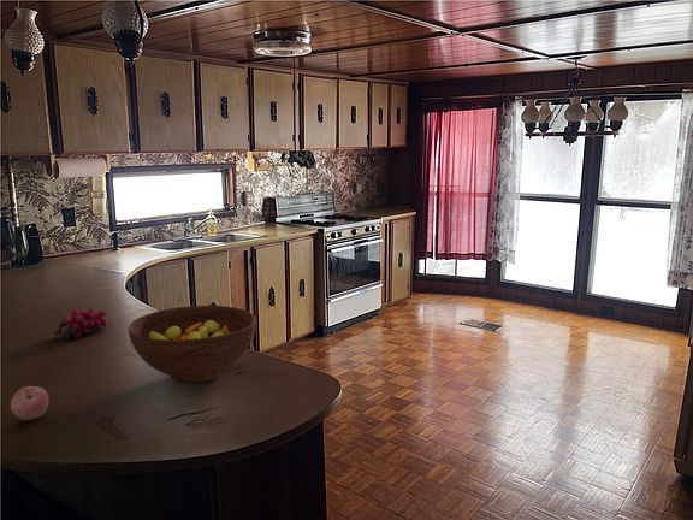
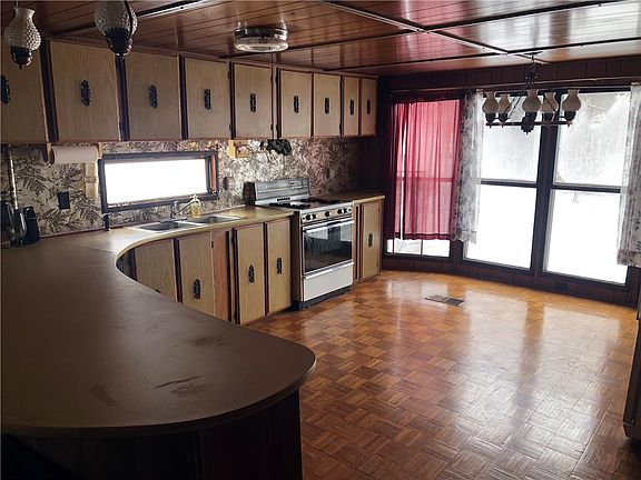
- fruit bowl (195, 348)
- grapes (78, 321)
- apple (30, 403)
